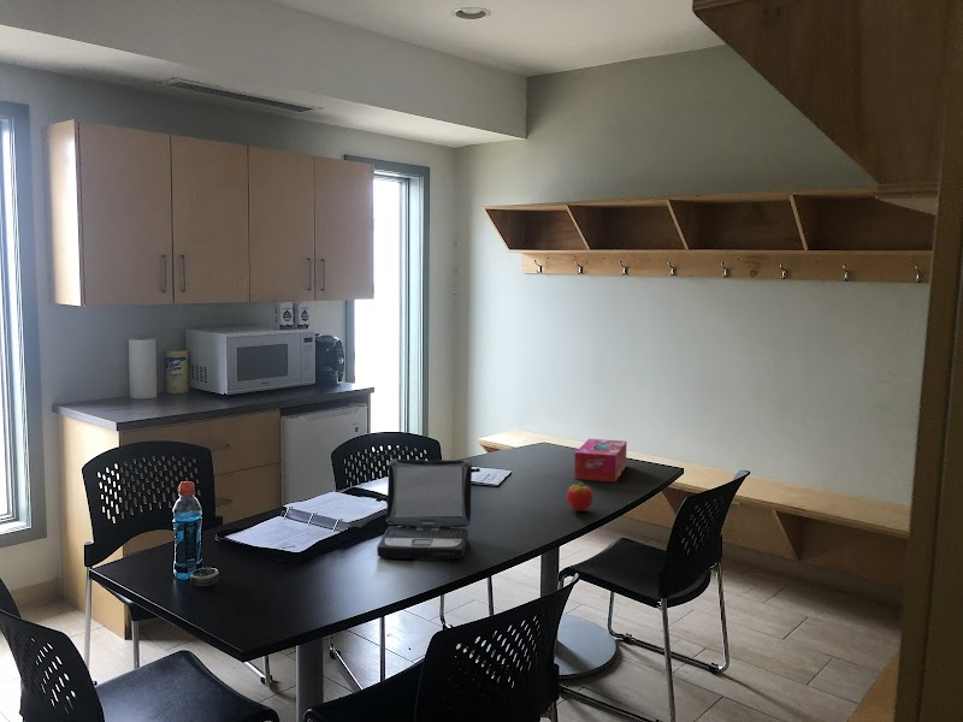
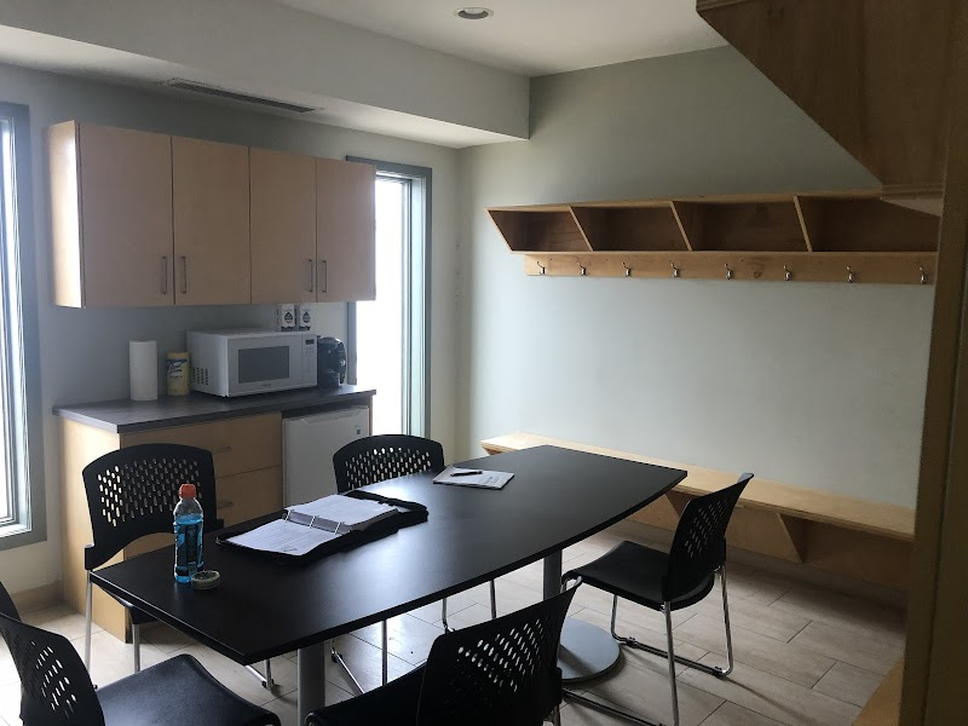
- tissue box (601, 458)
- apple (579, 495)
- laptop (424, 505)
